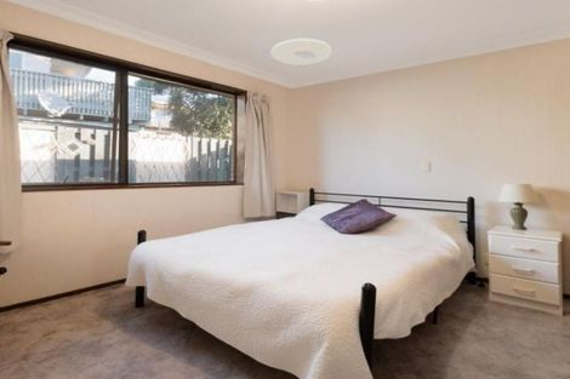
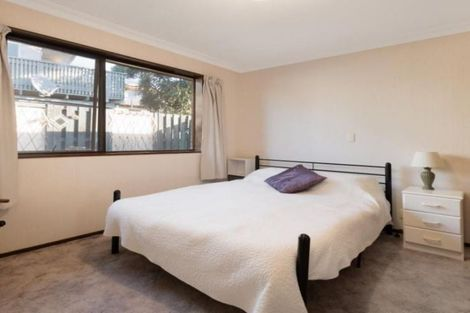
- ceiling light (301, 50)
